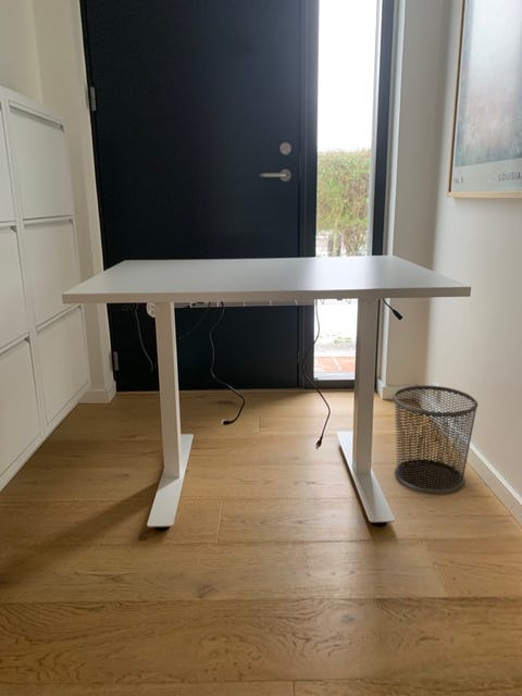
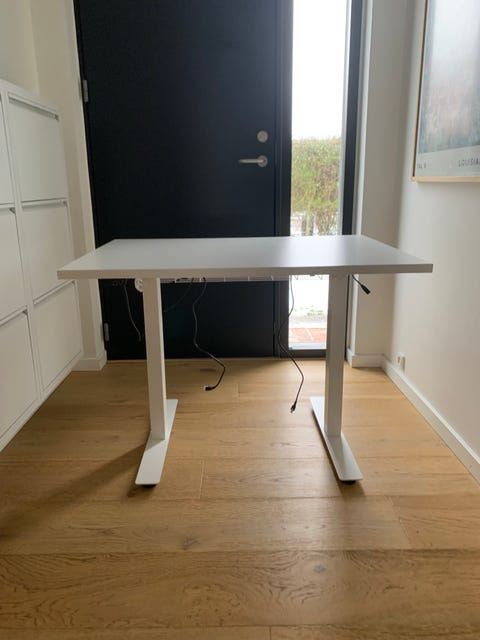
- waste bin (431, 438)
